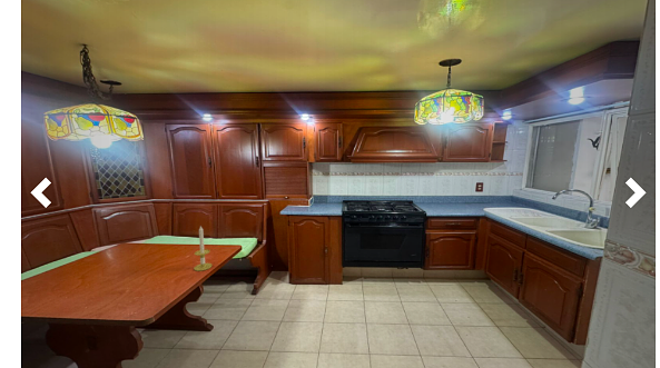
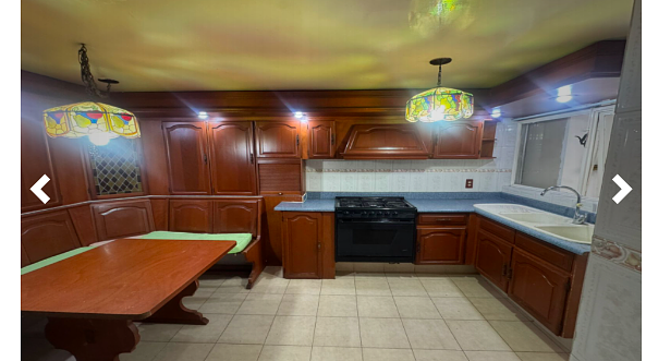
- candle (201, 246)
